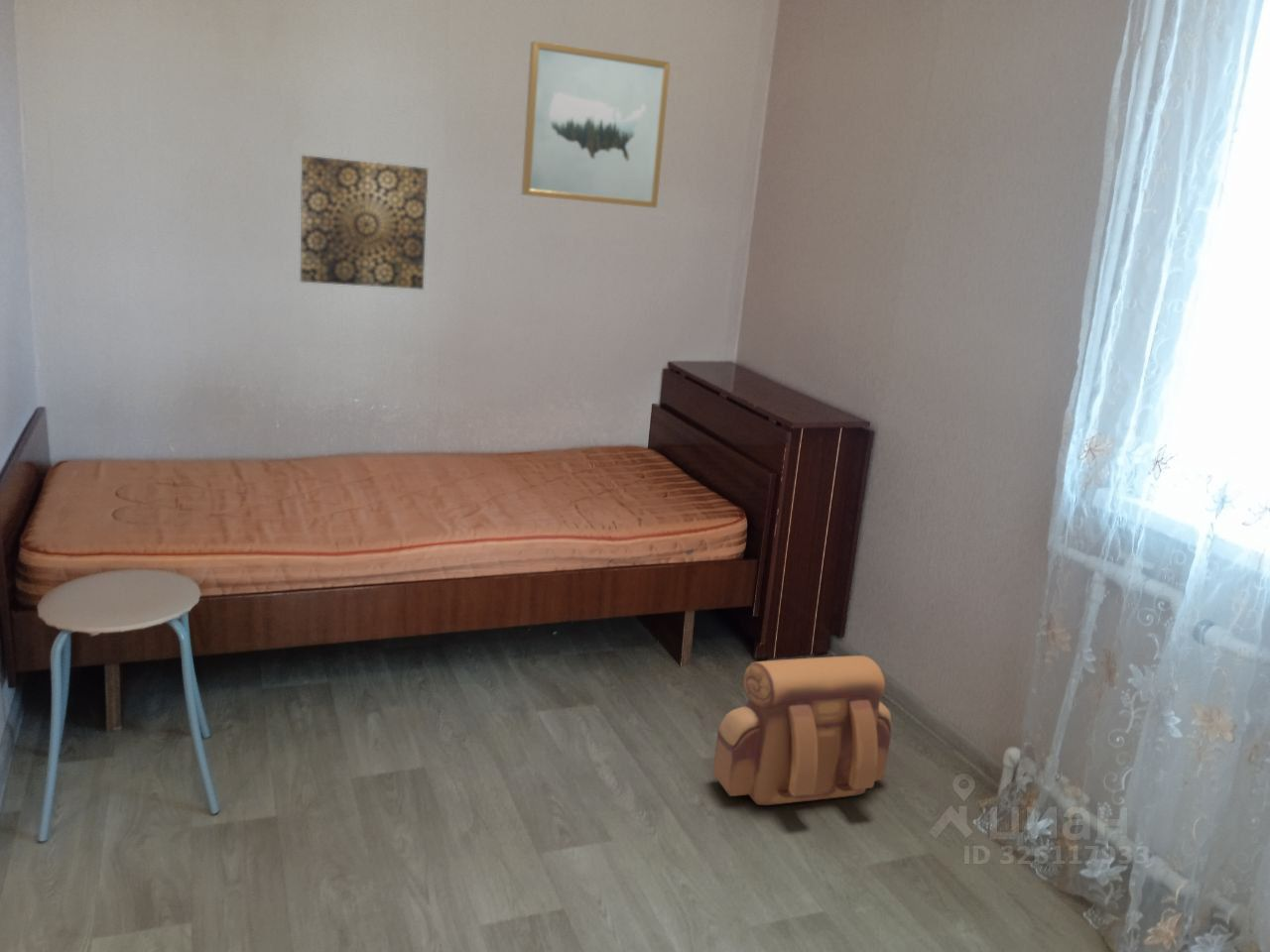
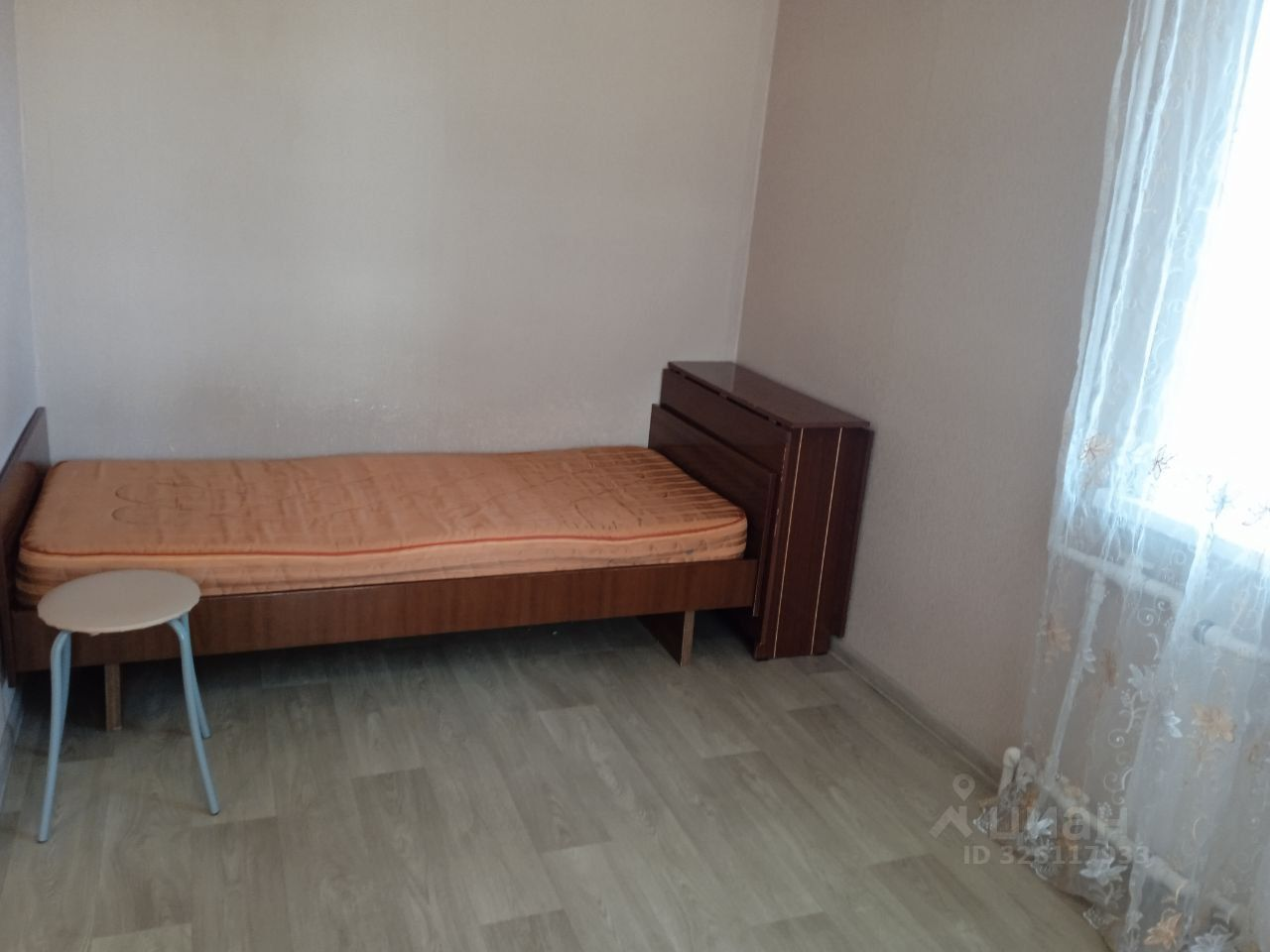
- wall art (364, 224)
- wall art (595, 128)
- backpack (807, 723)
